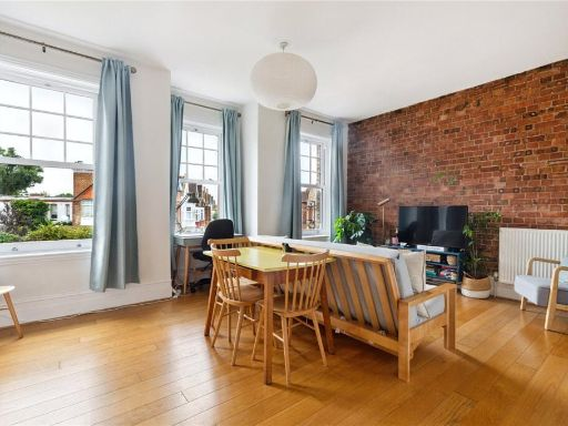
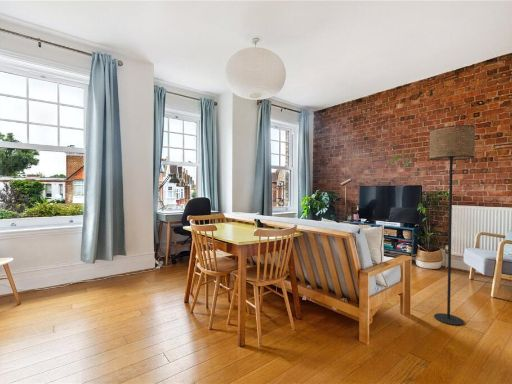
+ floor lamp (450, 224)
